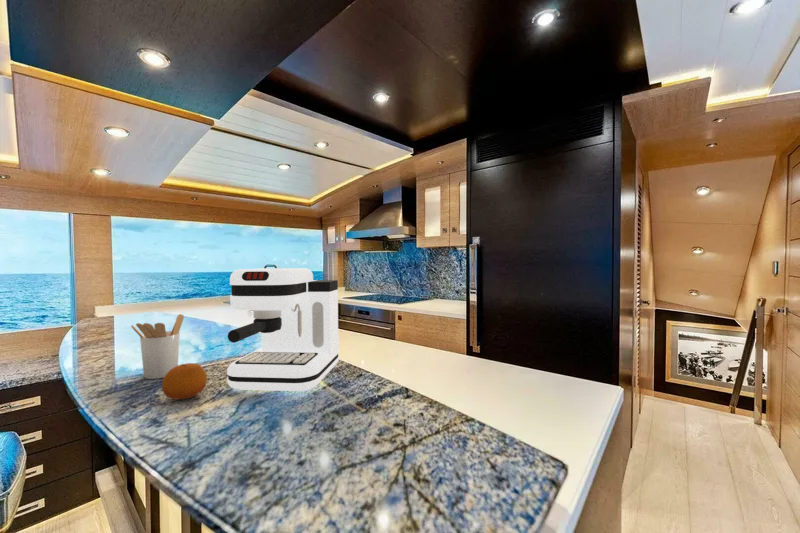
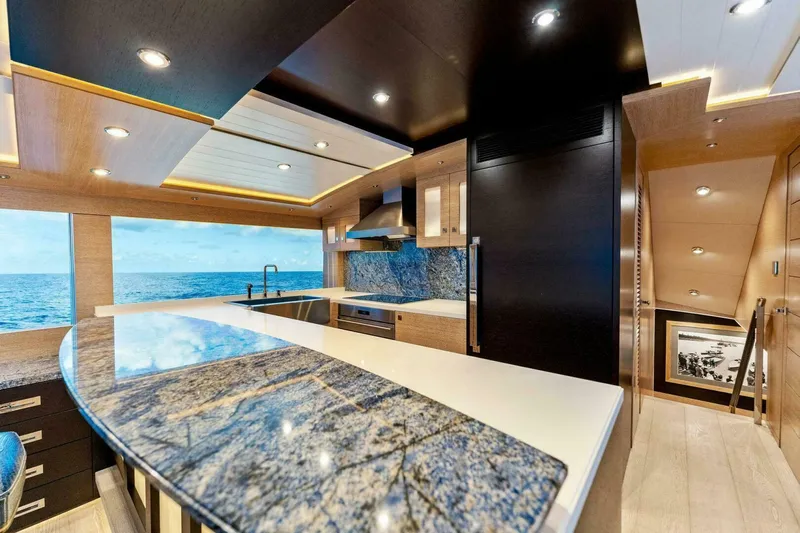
- utensil holder (157, 346)
- fruit (185, 380)
- coffee maker (284, 324)
